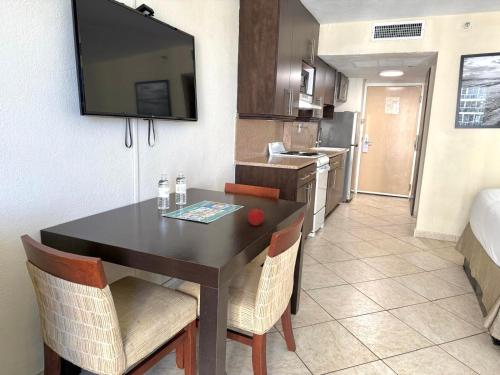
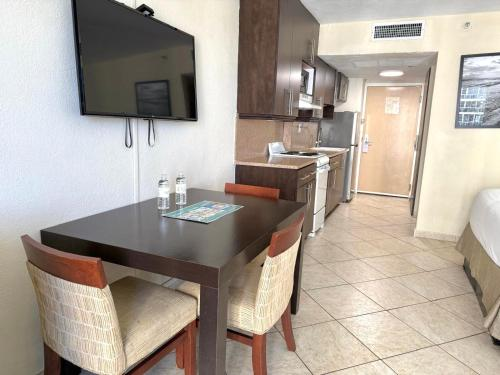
- apple (255, 216)
